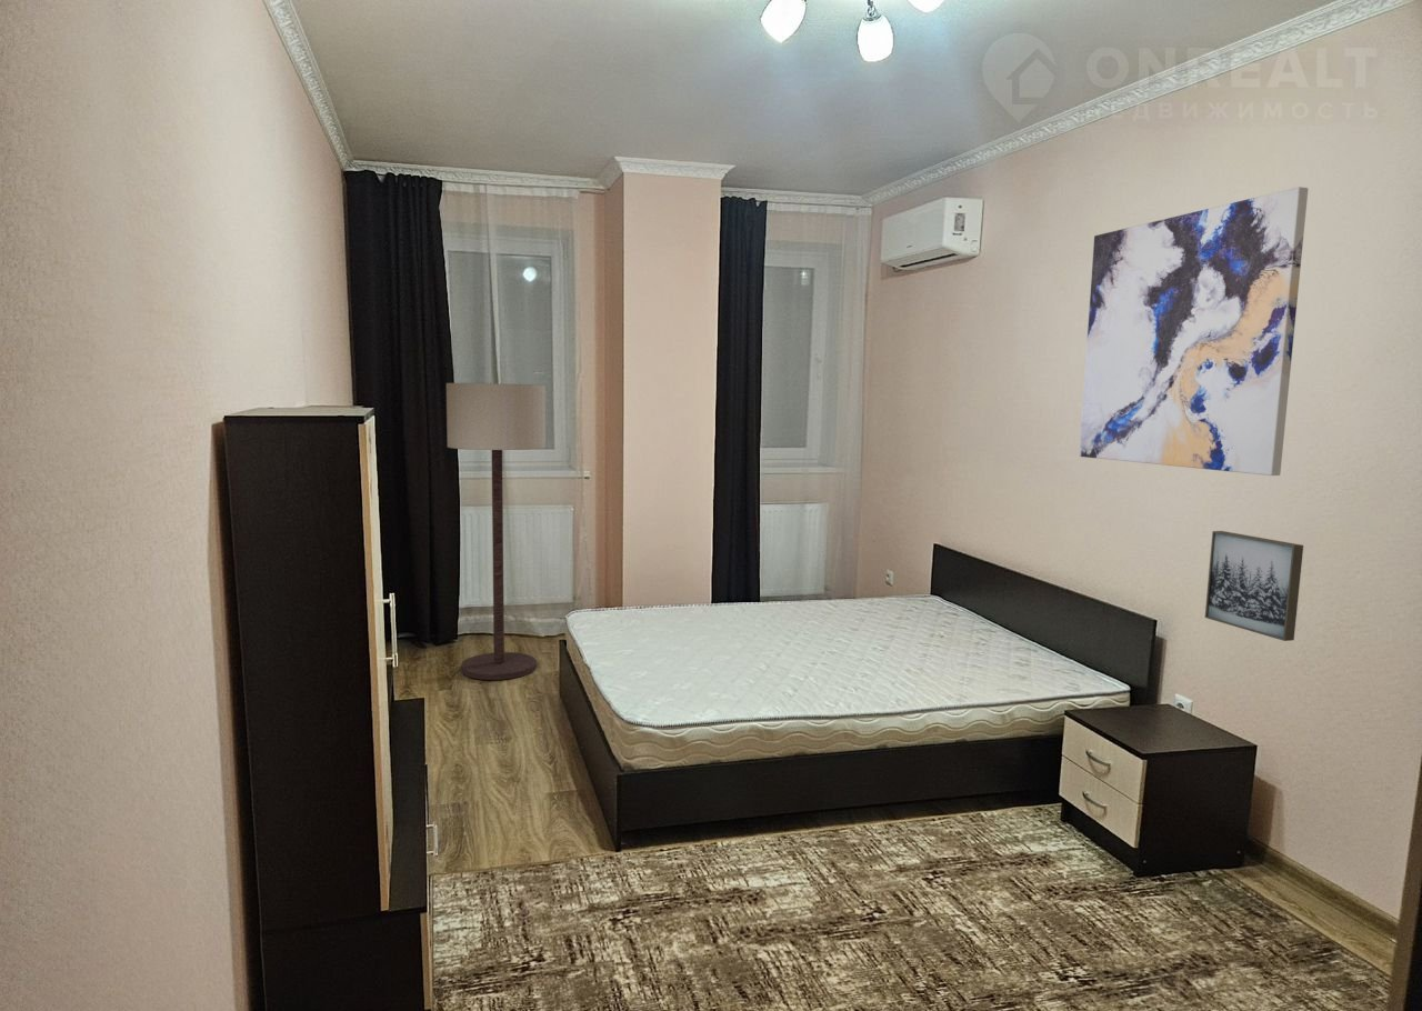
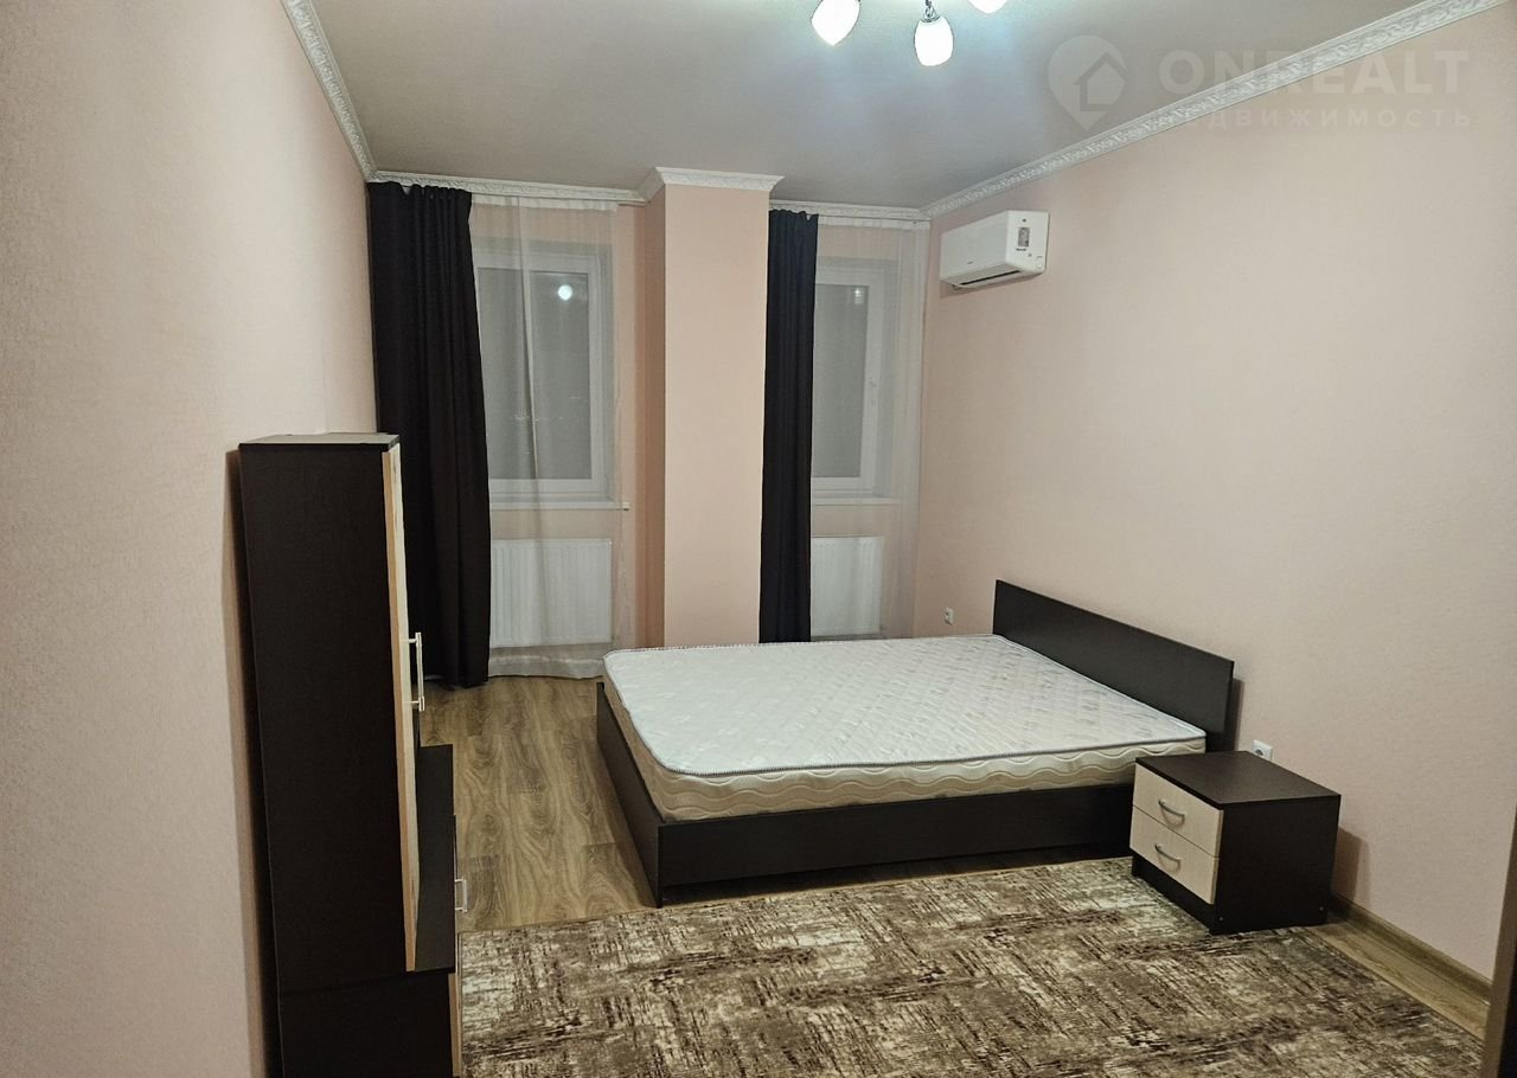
- wall art (1176, 341)
- wall art (1251, 583)
- floor lamp (498, 529)
